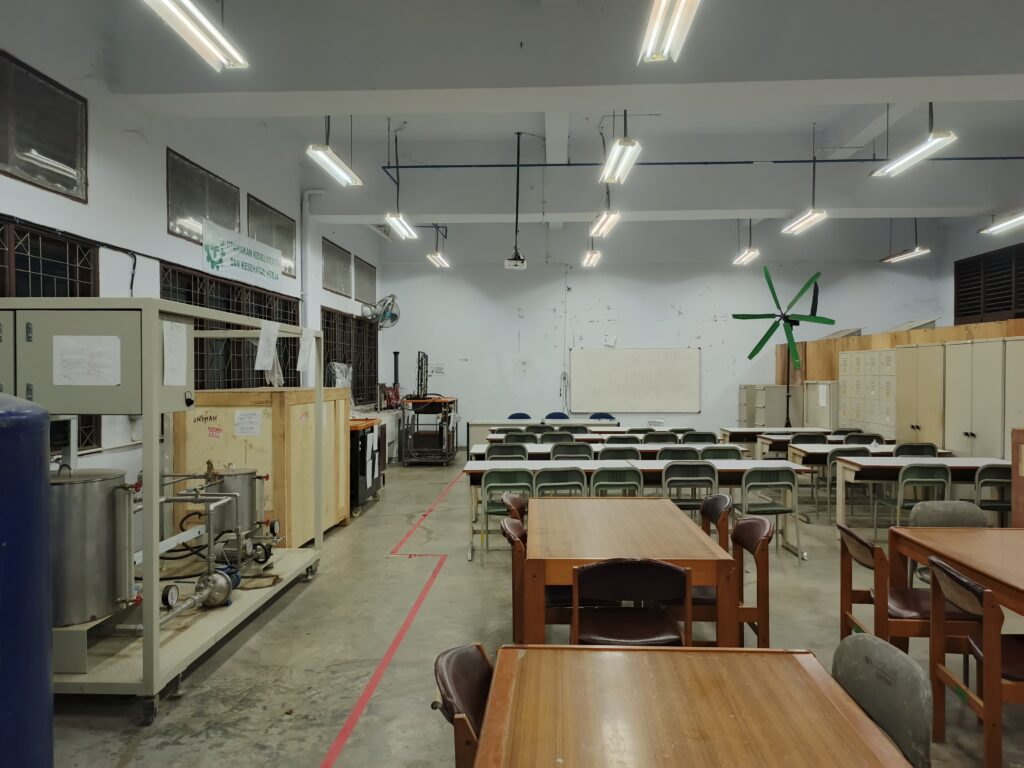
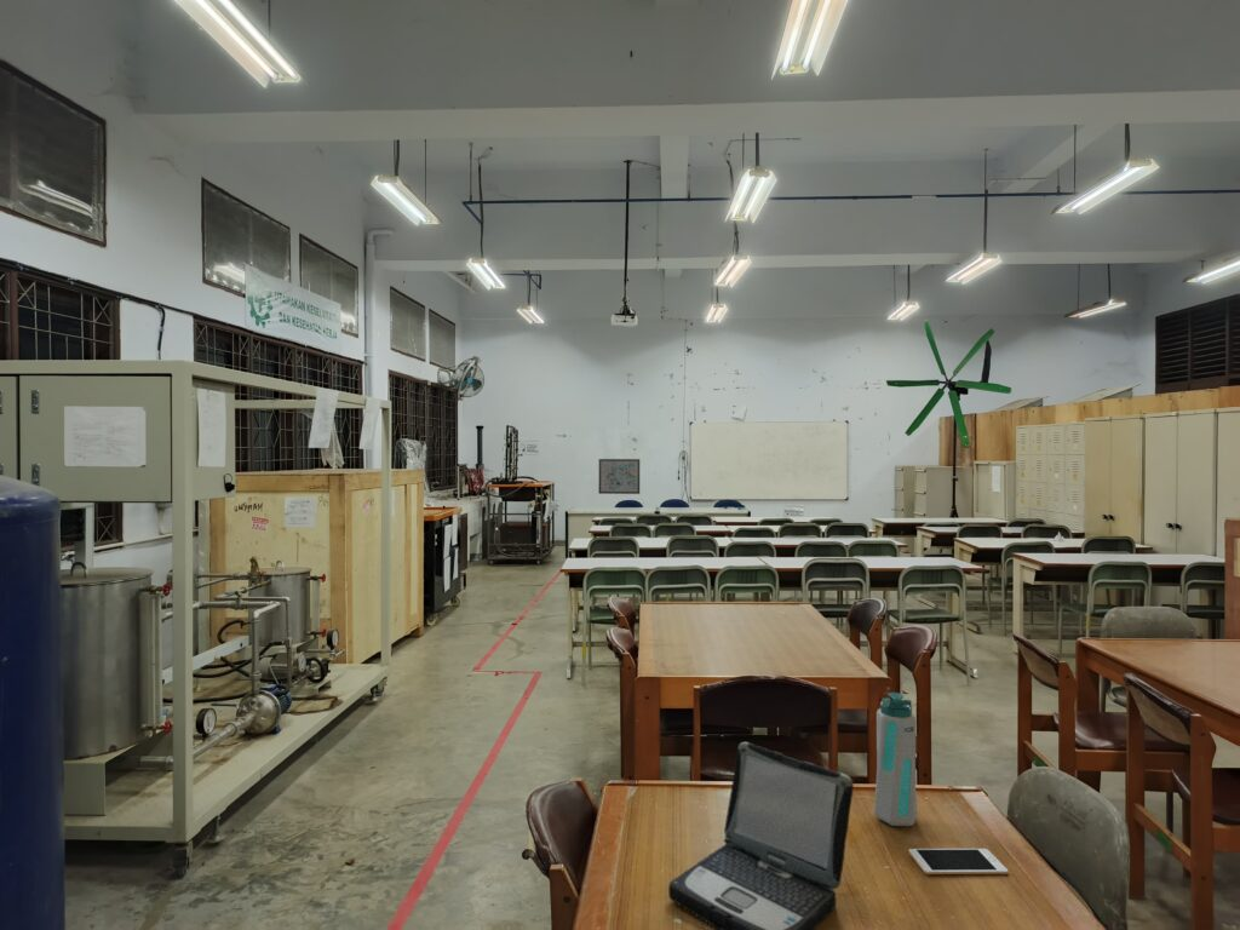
+ water bottle (896, 757)
+ cell phone (957, 861)
+ laptop (759, 834)
+ wall art (619, 476)
